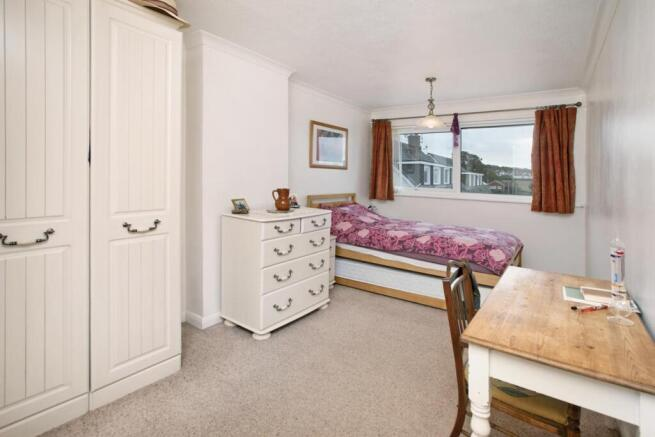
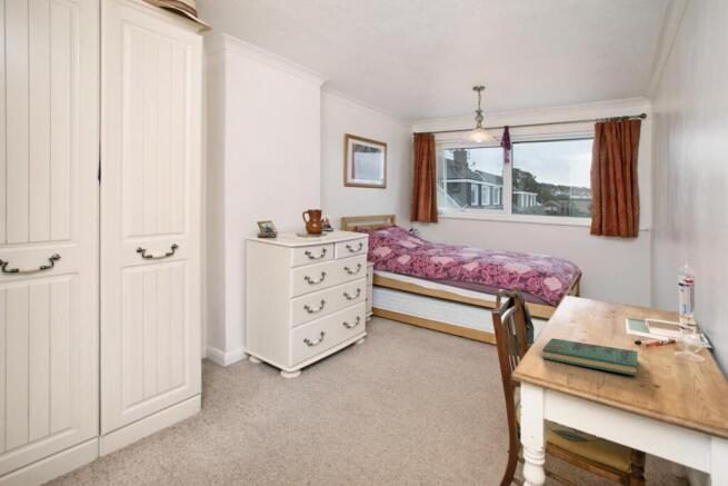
+ book (589, 354)
